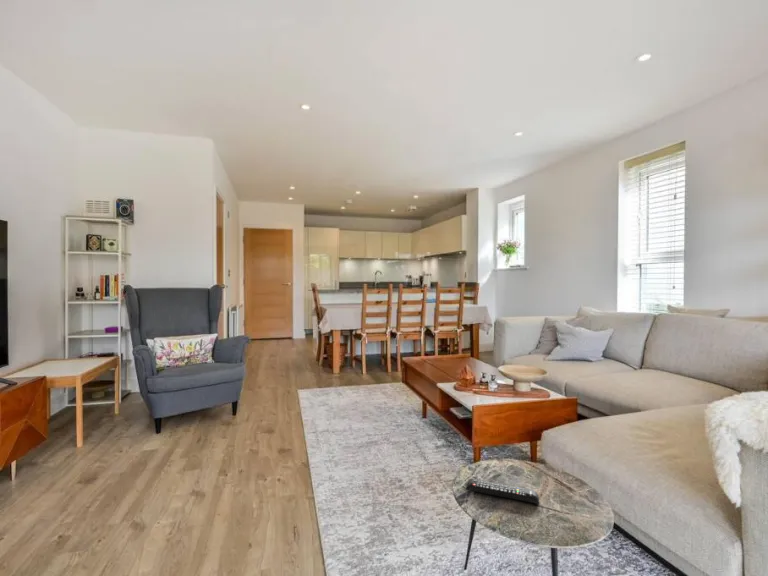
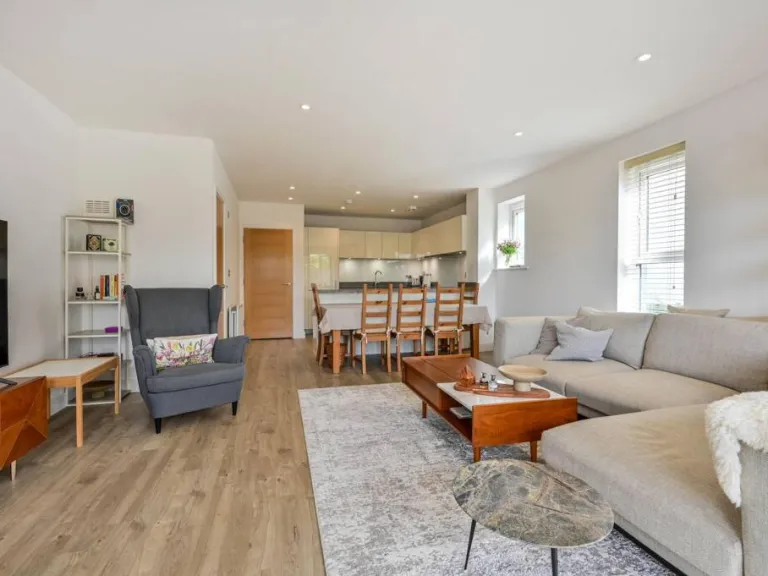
- remote control (501, 491)
